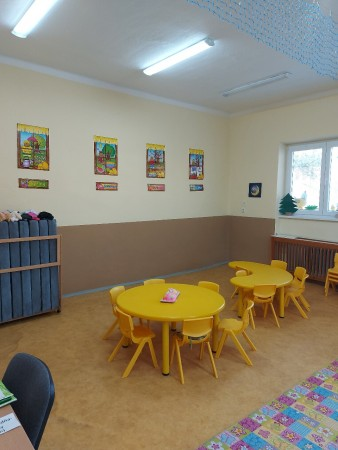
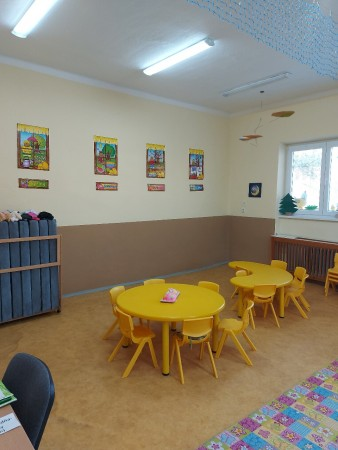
+ ceiling mobile (271, 121)
